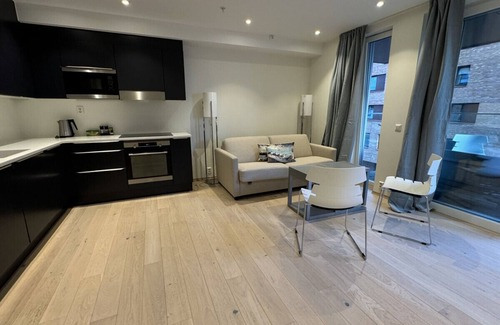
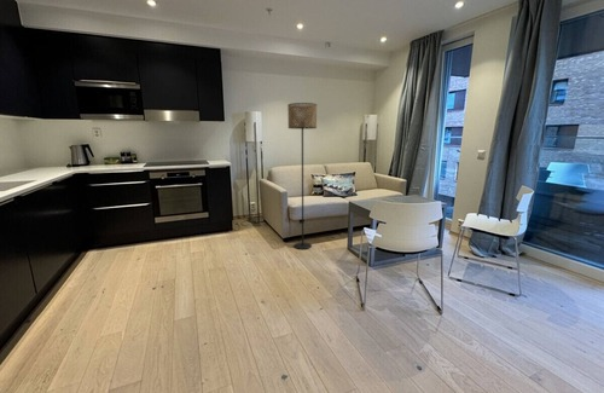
+ floor lamp (302, 178)
